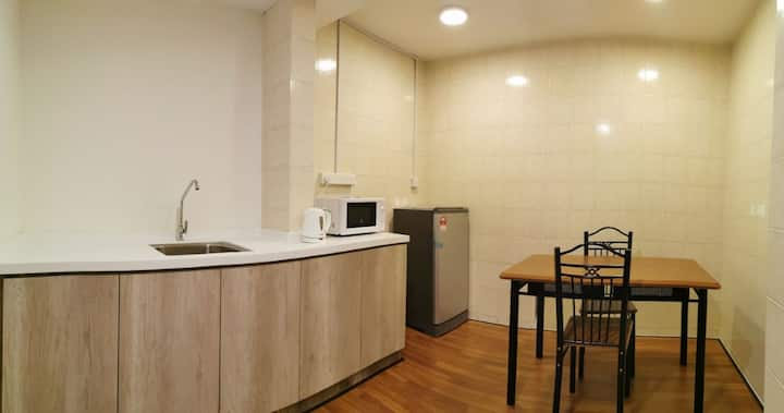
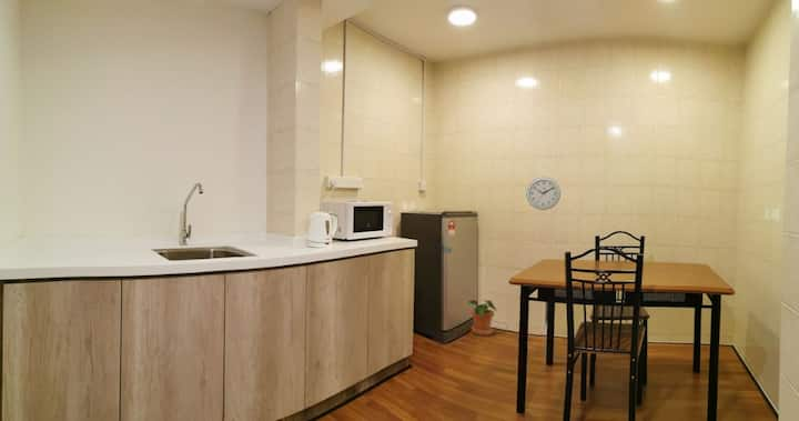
+ wall clock (543, 193)
+ potted plant (479, 317)
